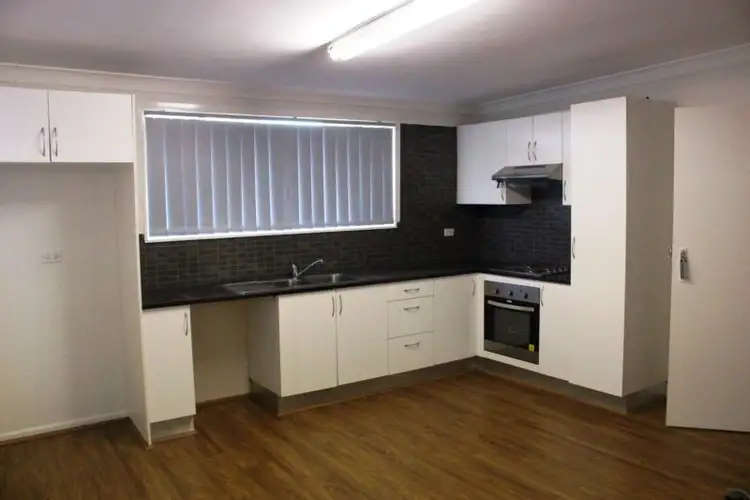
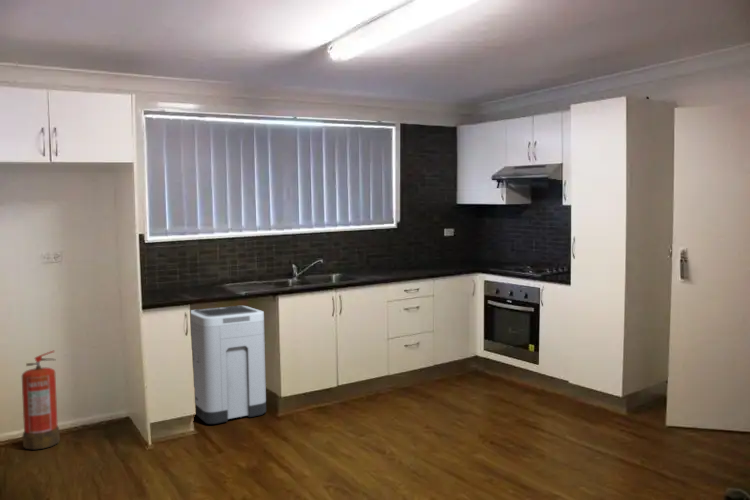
+ fire extinguisher (39, 398)
+ trash can (226, 361)
